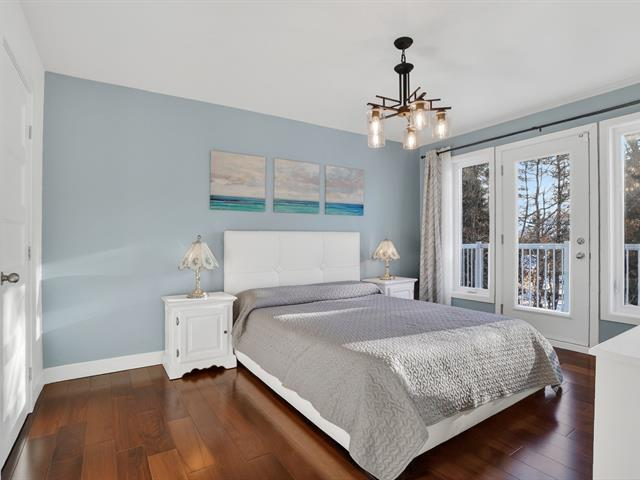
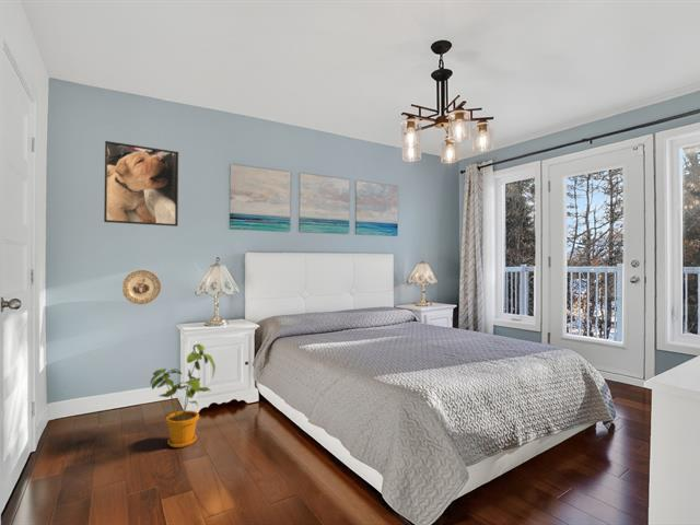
+ decorative plate (141, 287)
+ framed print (142, 185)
+ house plant (186, 397)
